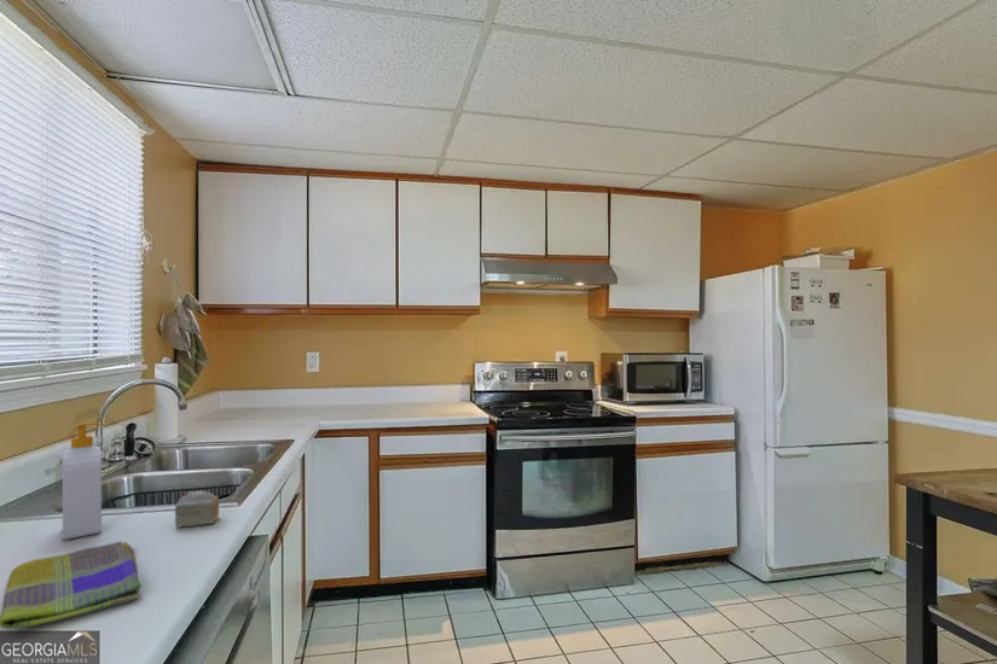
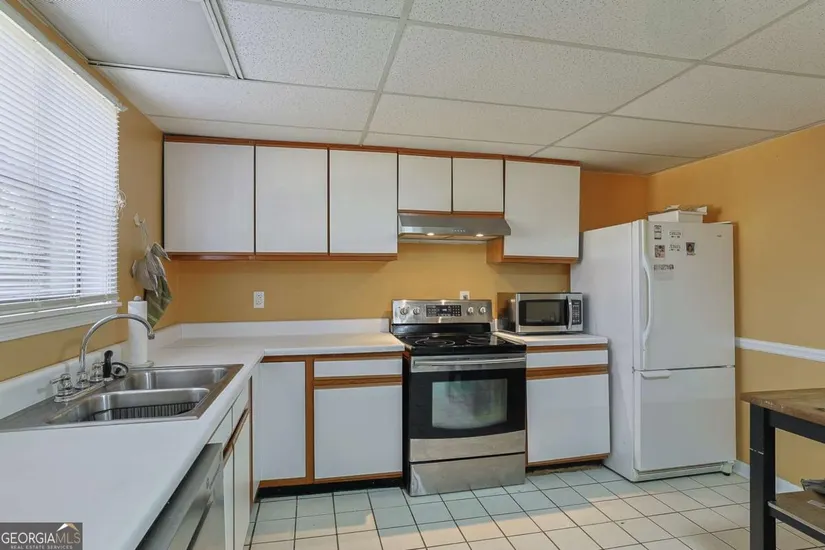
- cake slice (197, 507)
- dish towel (74, 579)
- soap bottle (83, 476)
